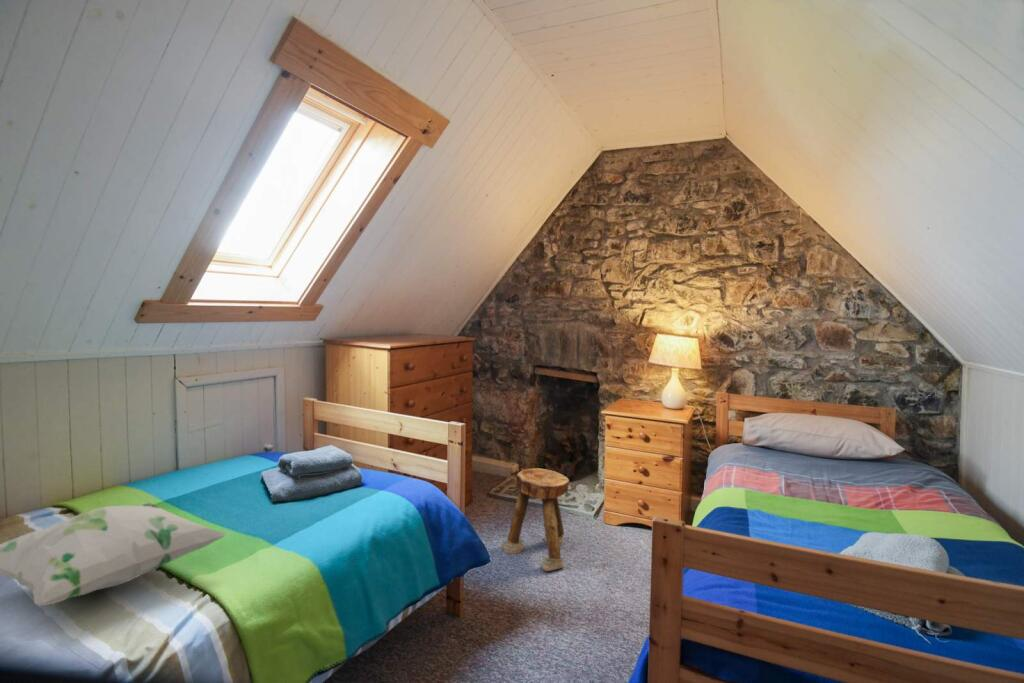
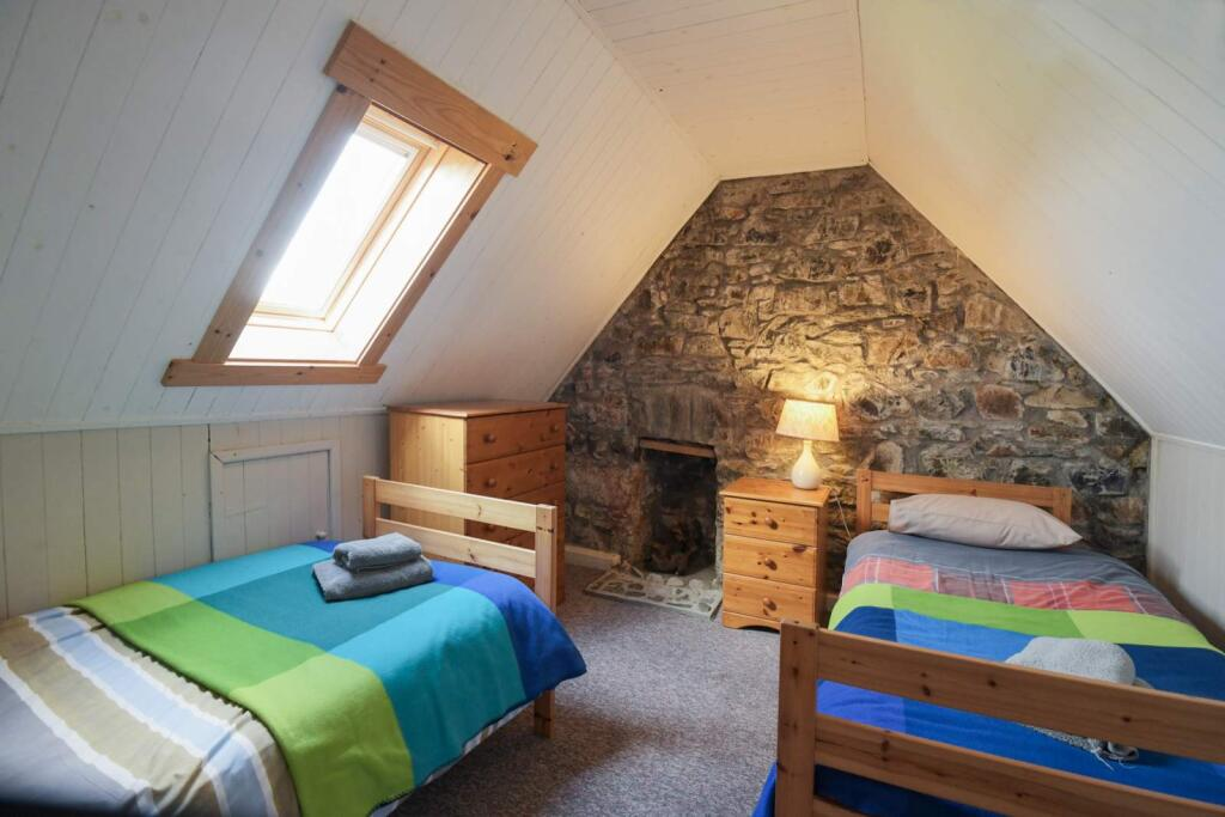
- stool (544, 513)
- decorative pillow (106, 544)
